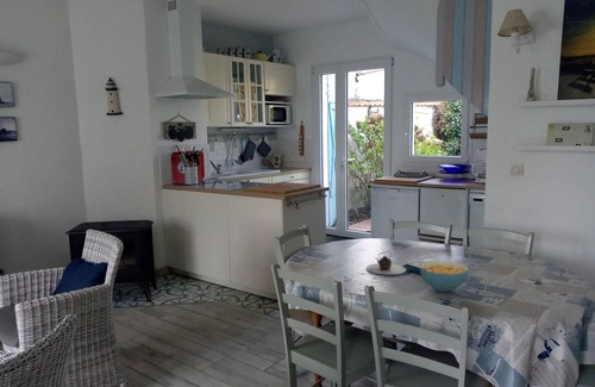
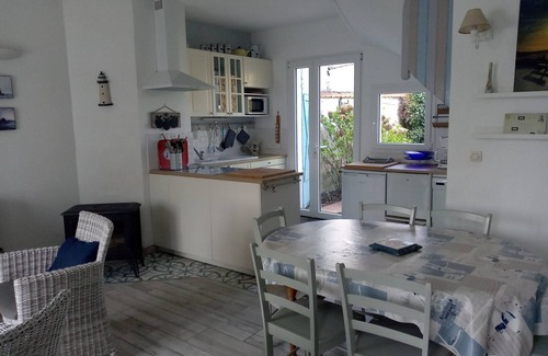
- cereal bowl (443, 277)
- teapot (386, 260)
